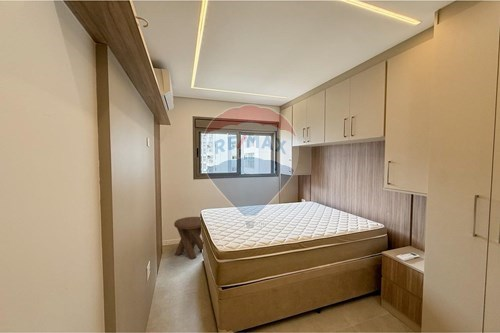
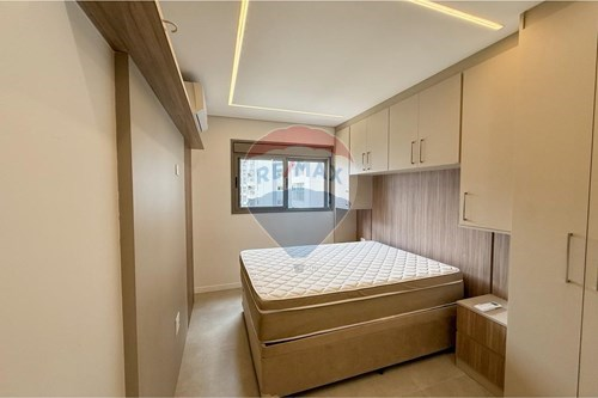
- music stool (191, 236)
